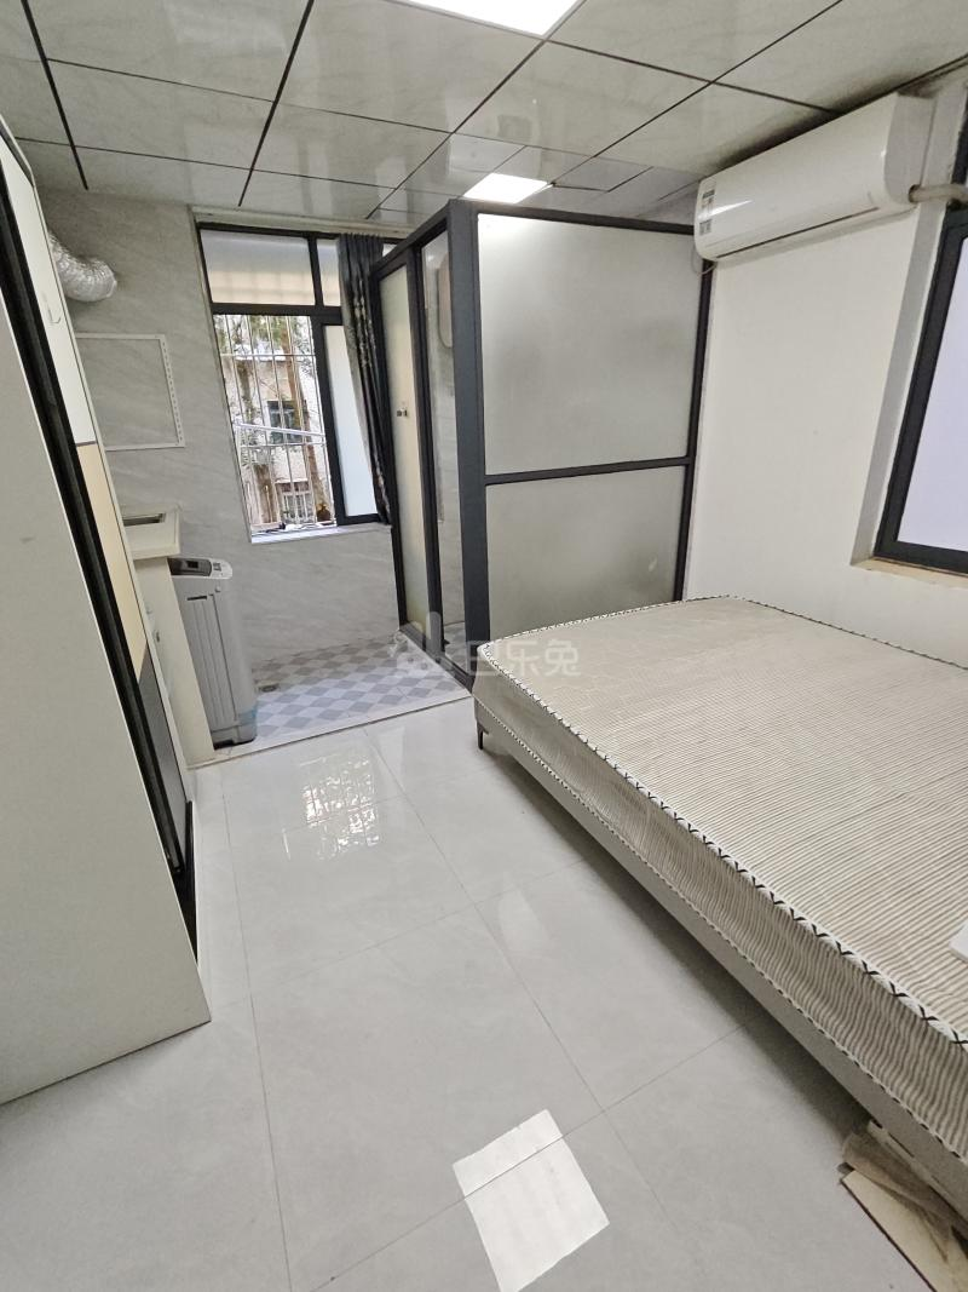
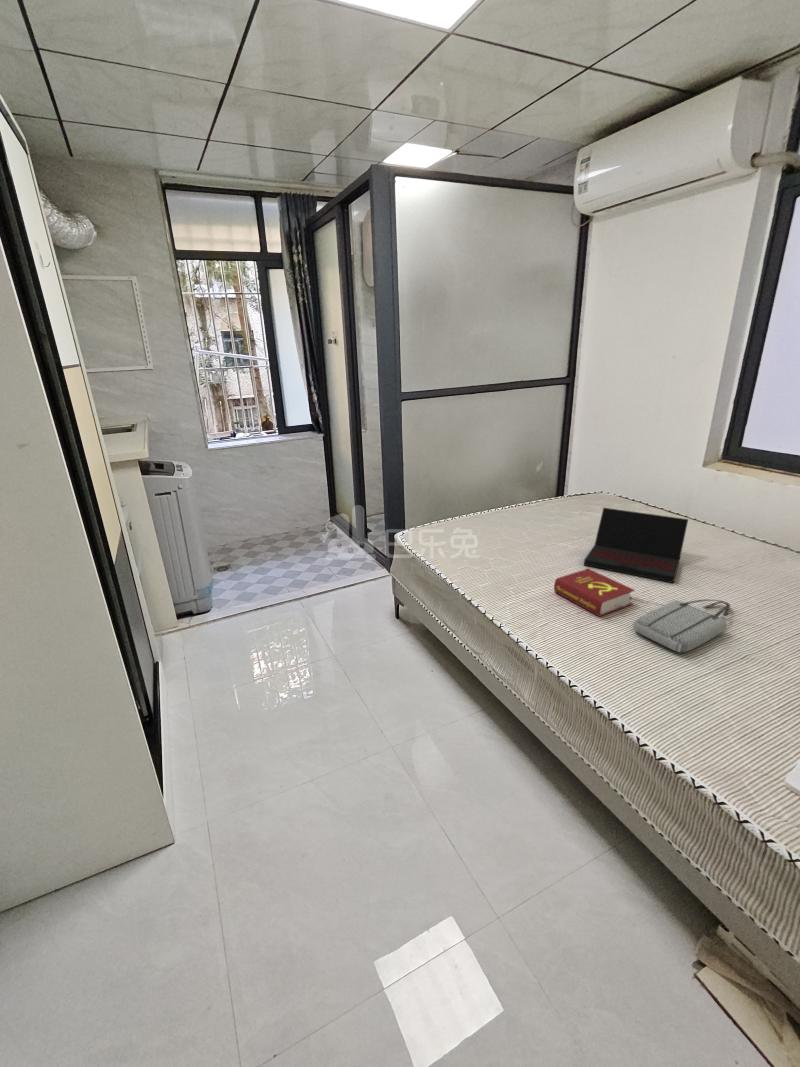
+ book (593, 591)
+ laptop (636, 541)
+ tote bag (691, 618)
